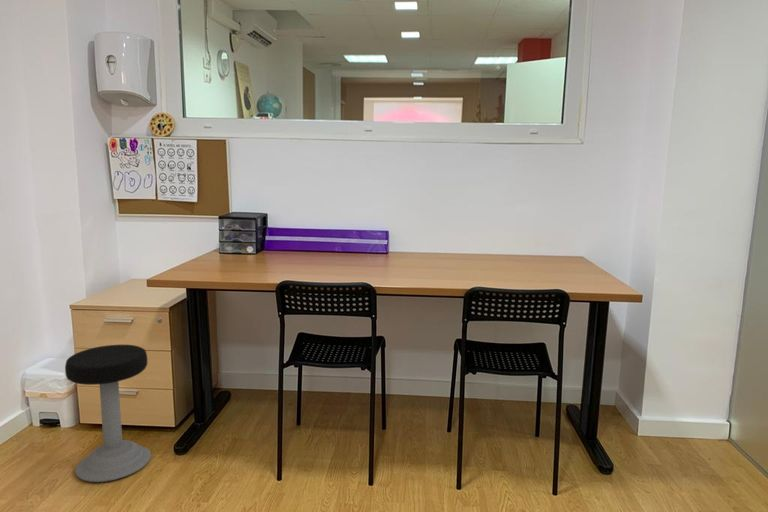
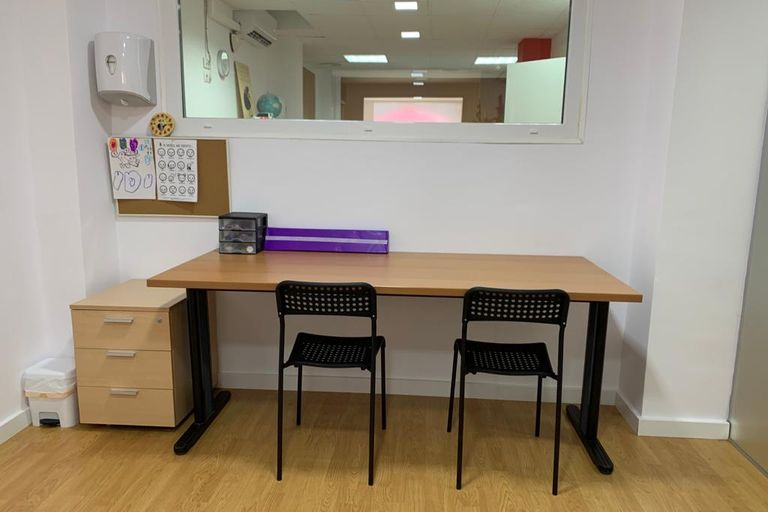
- stool (110, 410)
